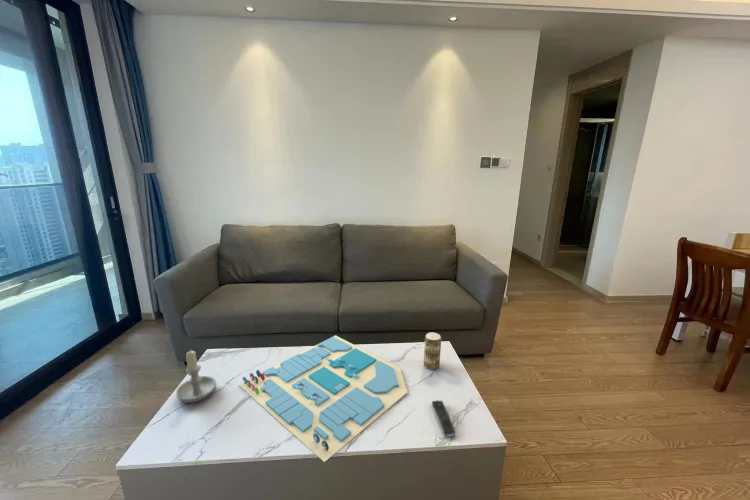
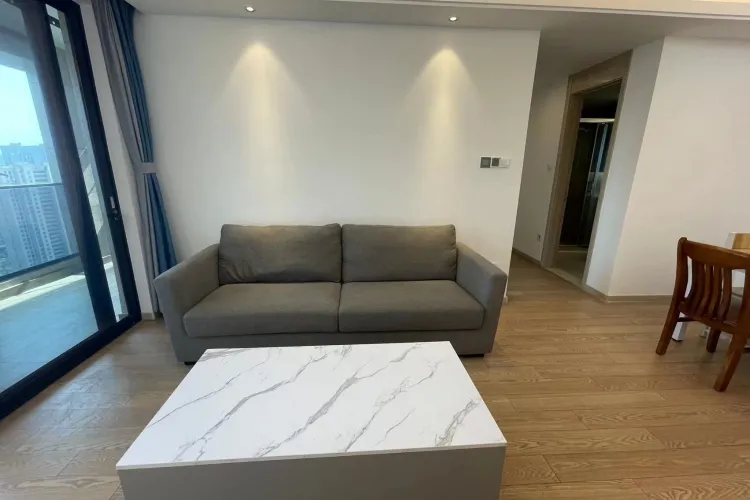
- beverage can (432, 350)
- board game (331, 378)
- remote control (443, 417)
- candle (194, 371)
